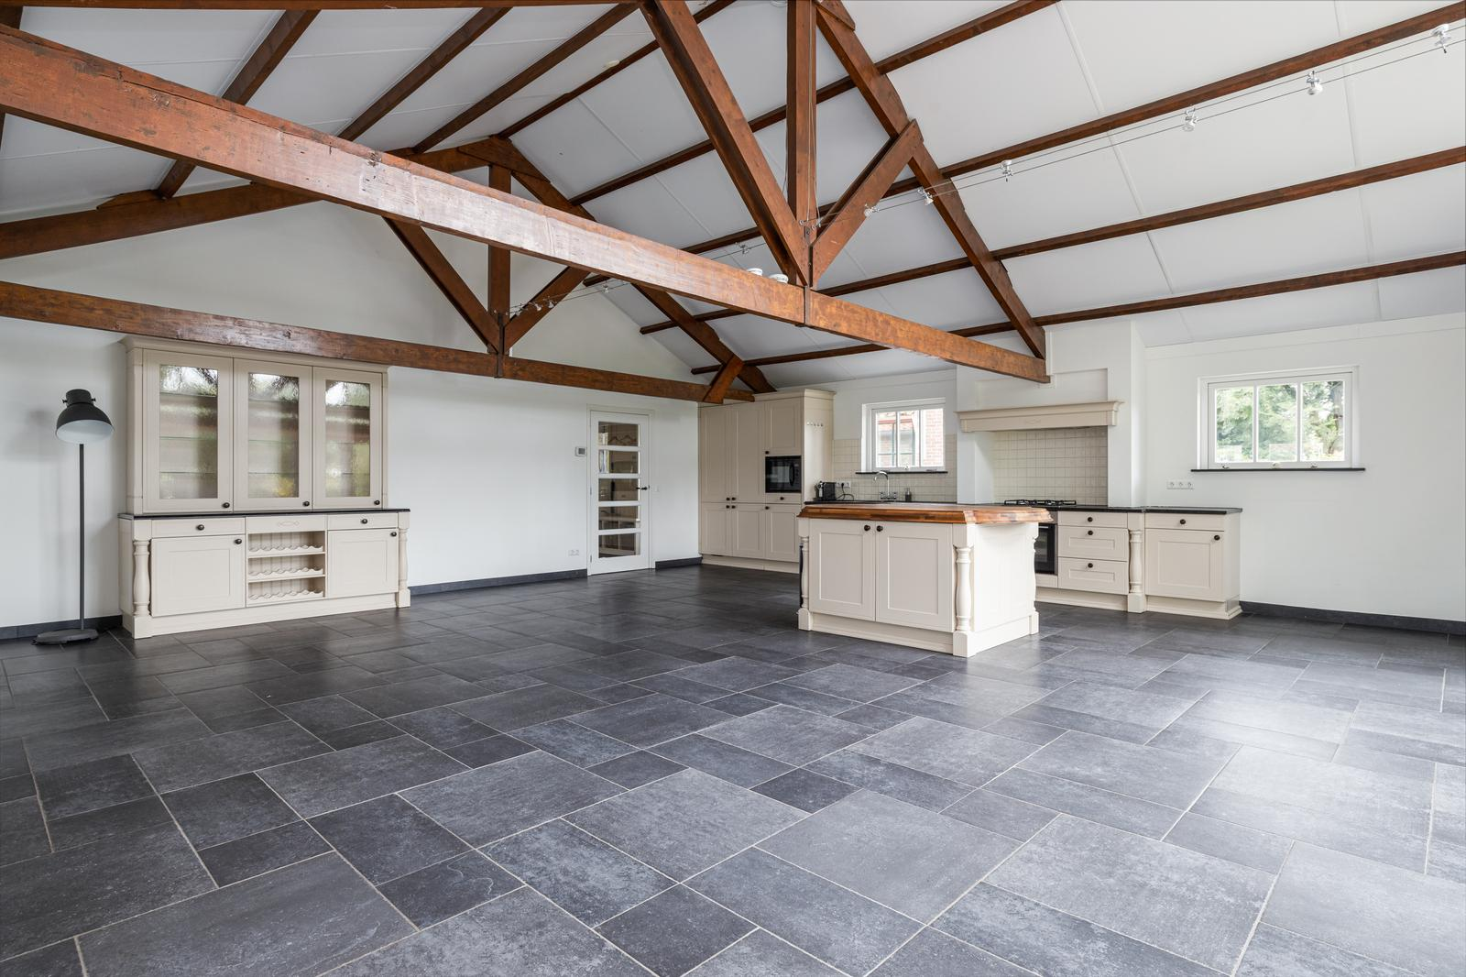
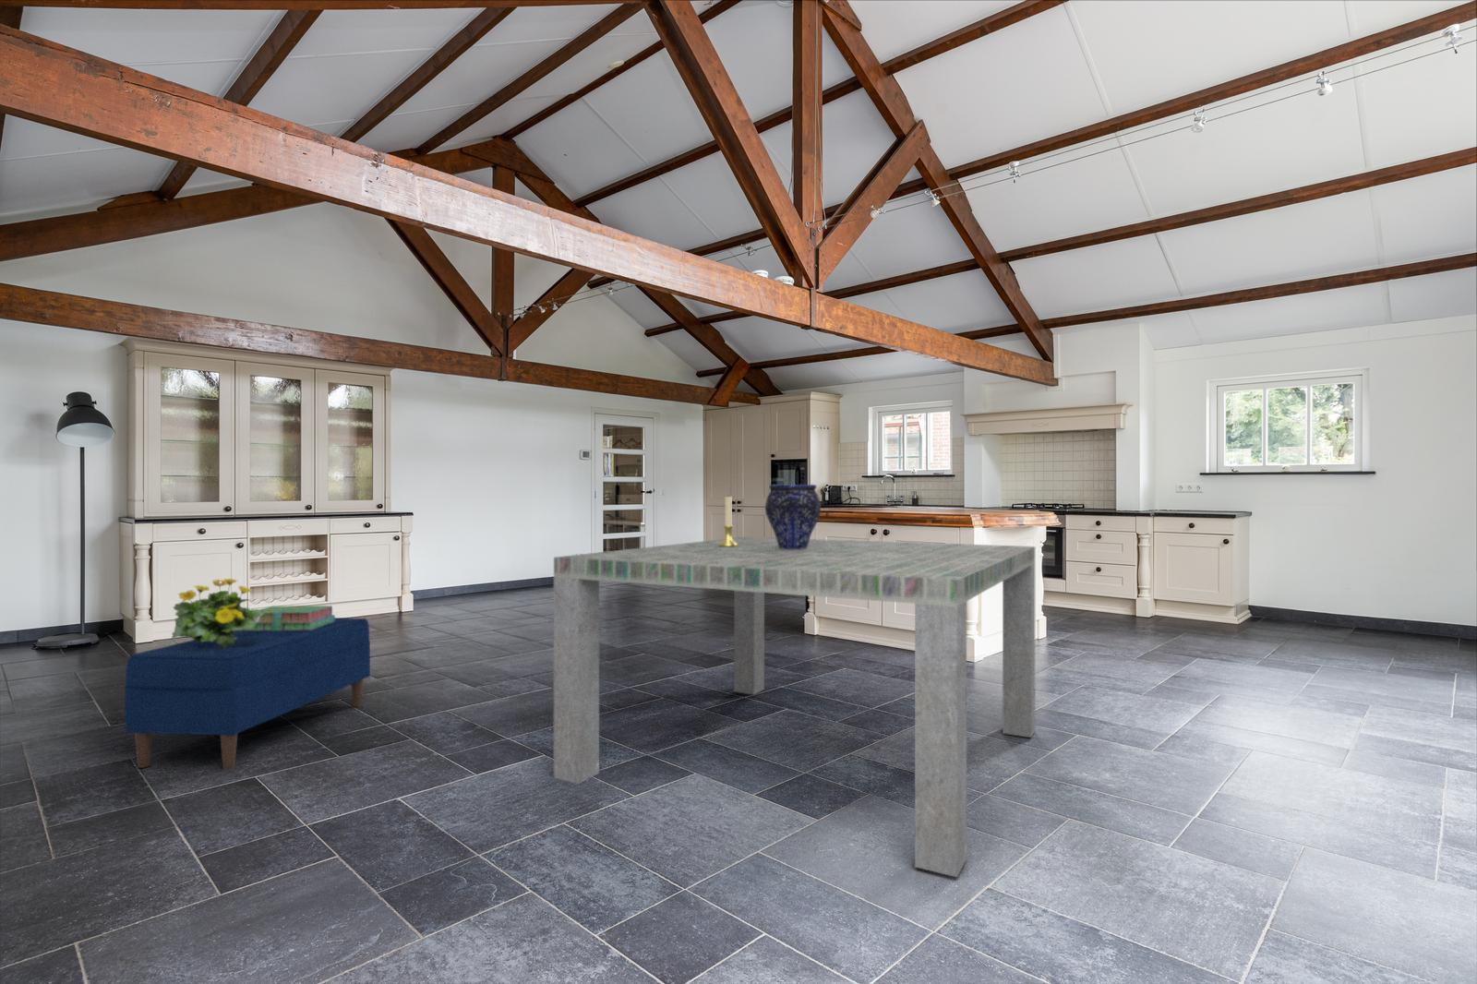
+ candle holder (727, 519)
+ flowering plant (214, 612)
+ bench (264, 683)
+ stack of books (290, 616)
+ dining table (763, 651)
+ vase (792, 516)
